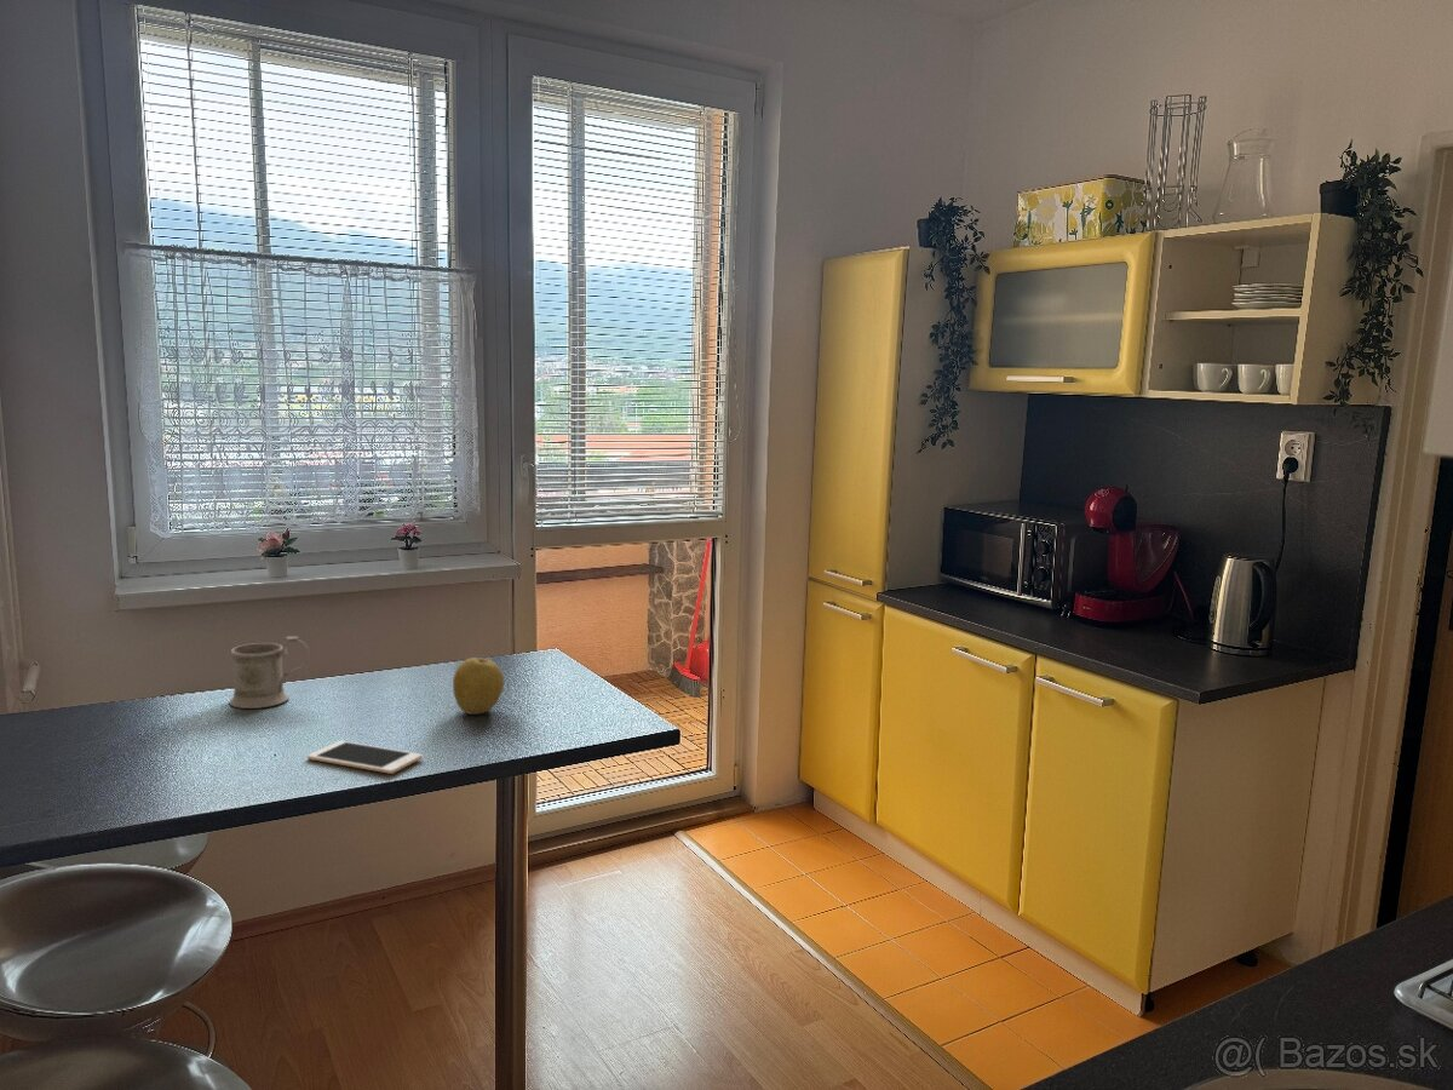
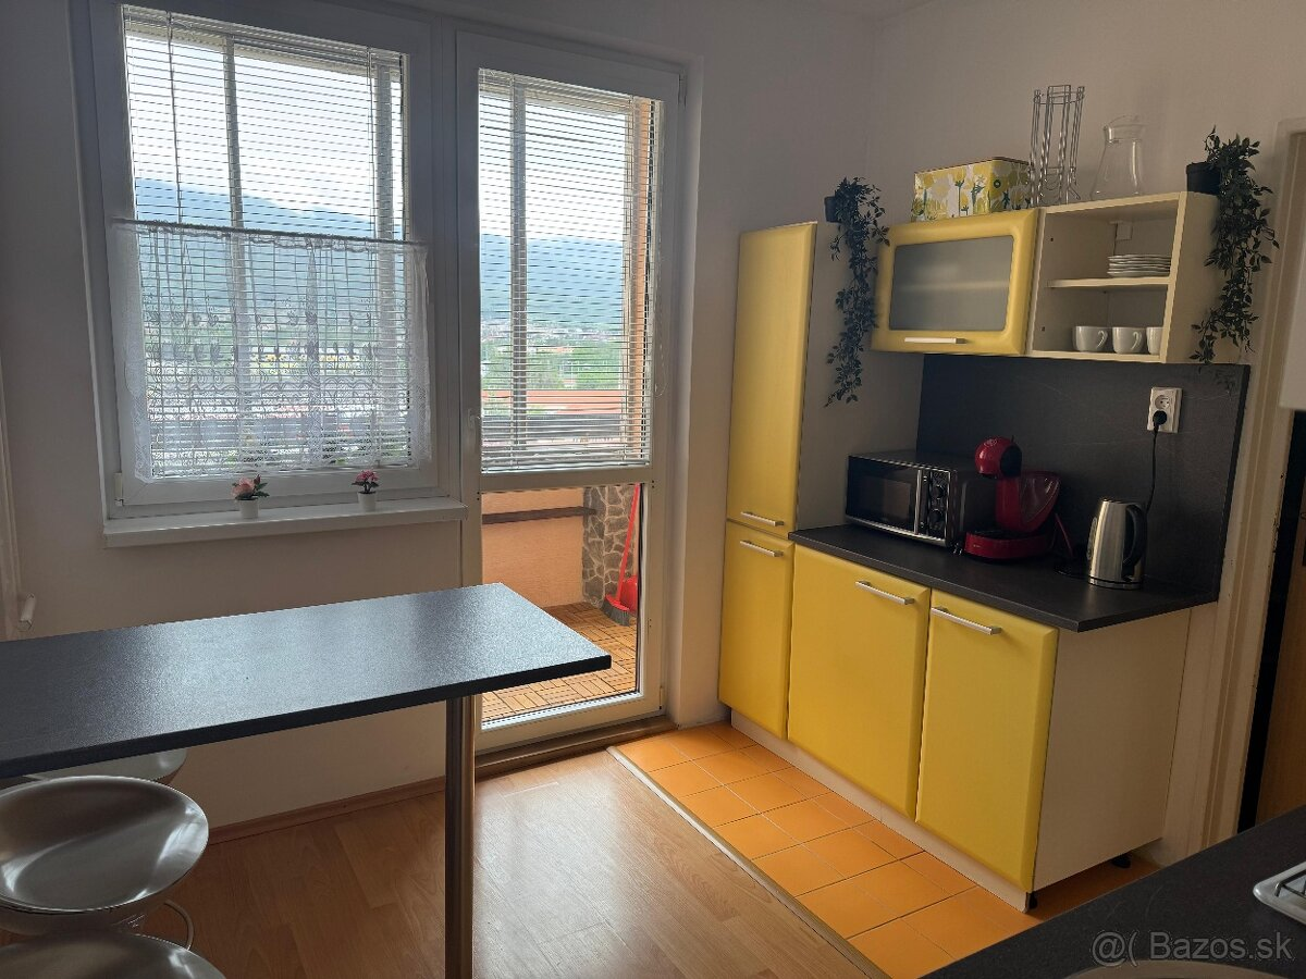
- fruit (478, 684)
- cell phone (364, 756)
- mug (270, 669)
